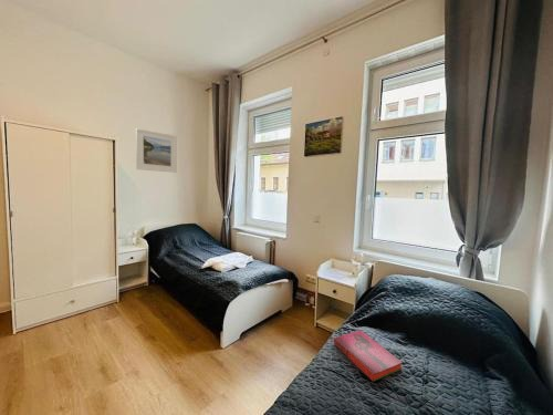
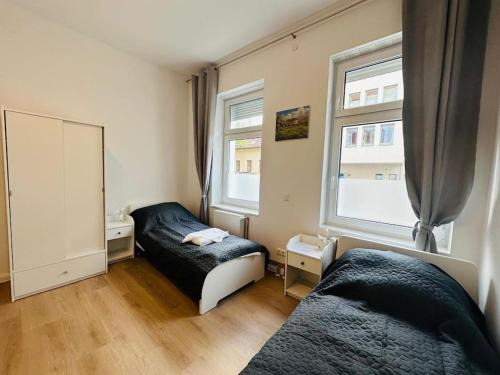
- hardback book (365, 352)
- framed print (157, 152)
